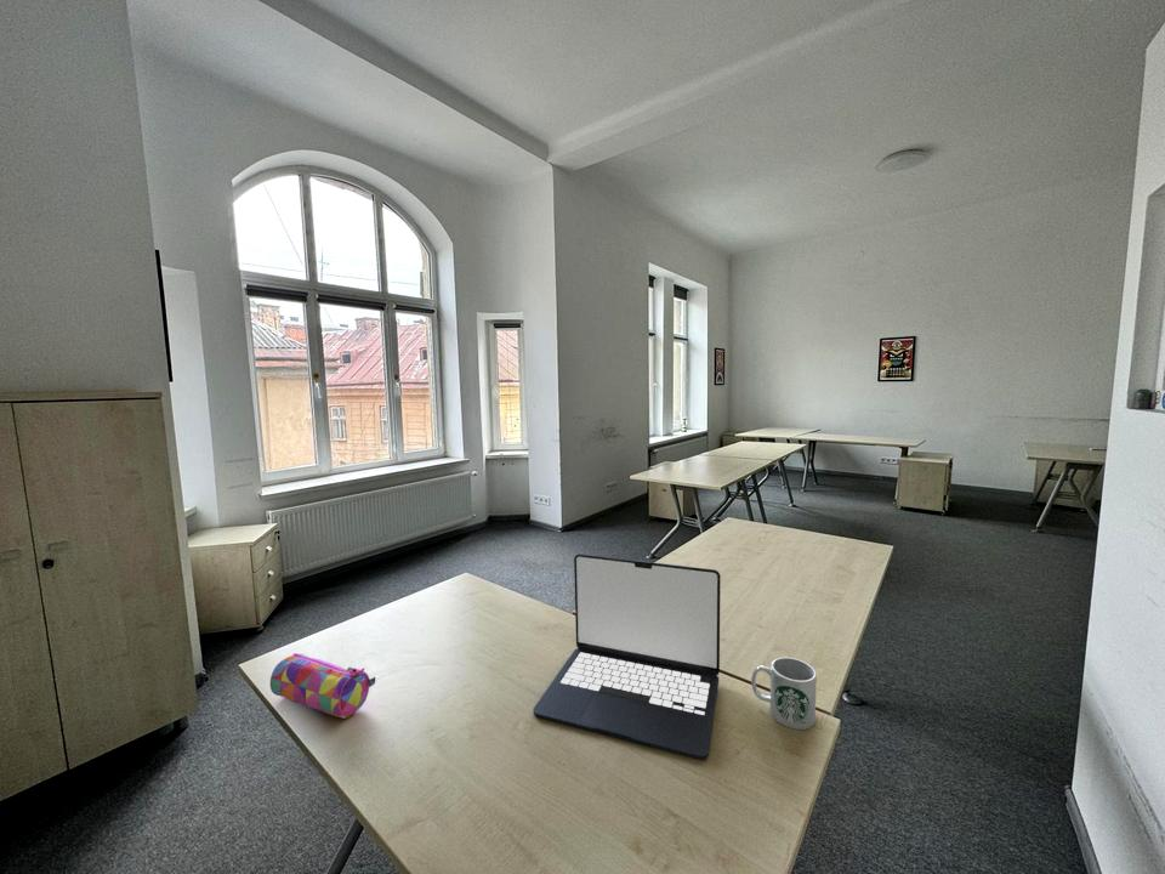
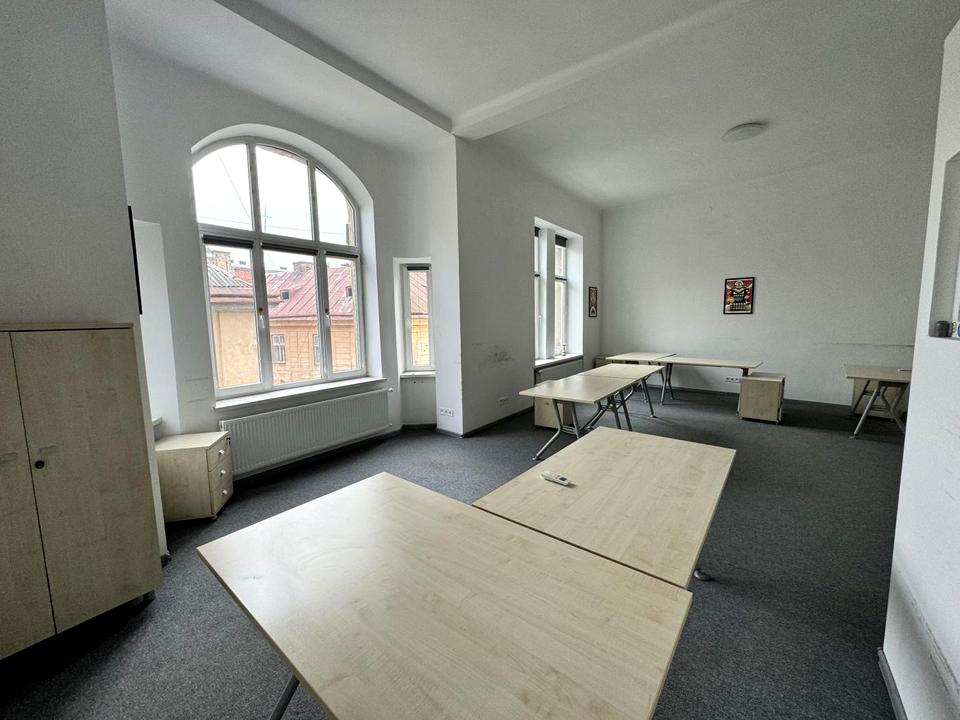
- pencil case (322, 681)
- mug (782, 688)
- laptop (629, 640)
